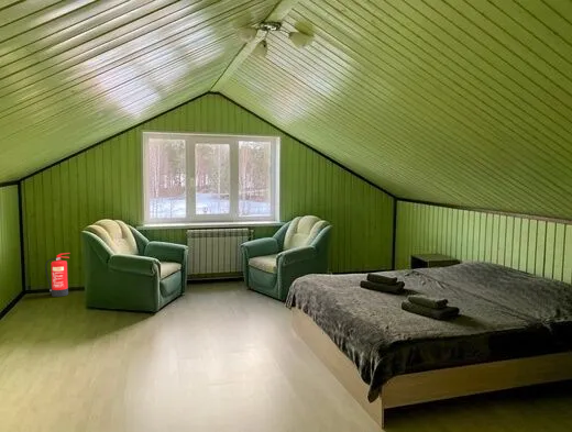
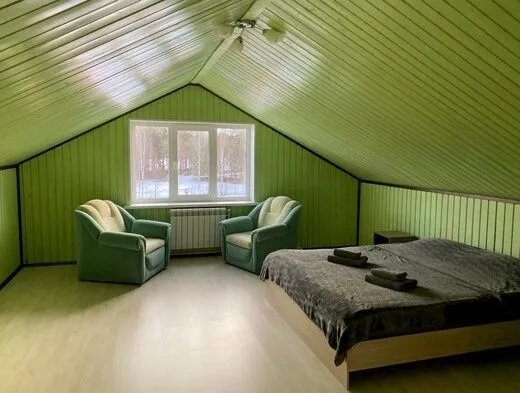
- fire extinguisher (58, 274)
